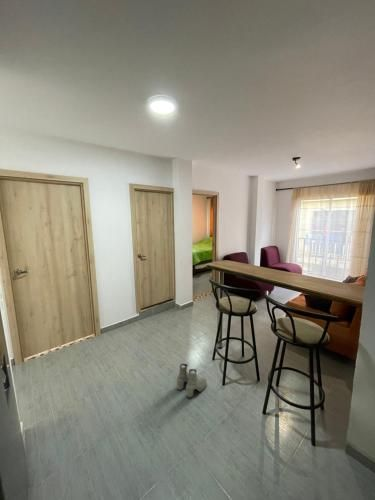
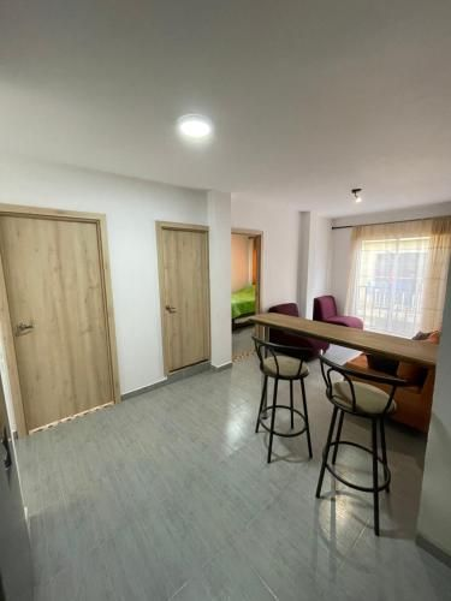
- boots (191, 376)
